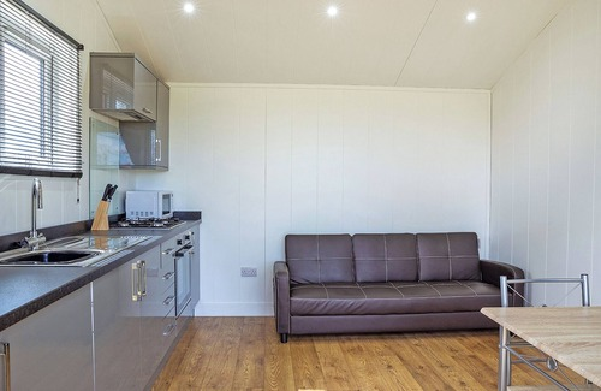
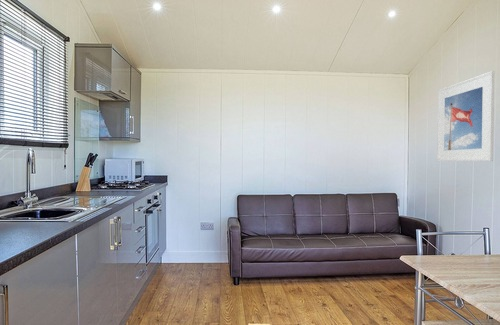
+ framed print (462, 121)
